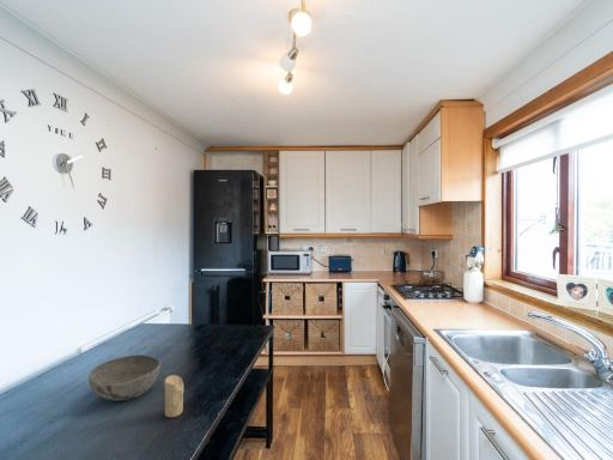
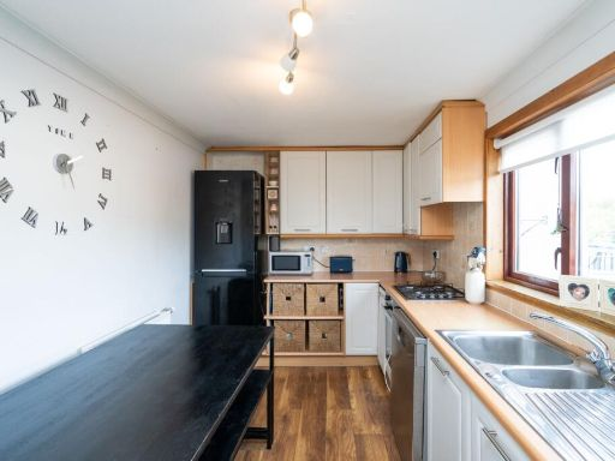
- candle (174, 395)
- bowl (126, 380)
